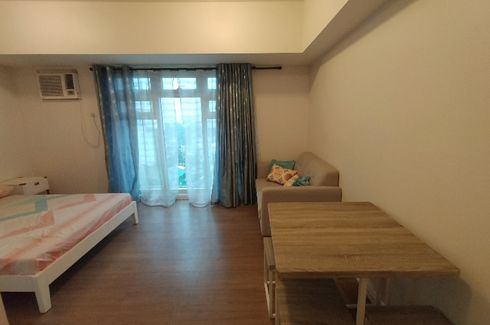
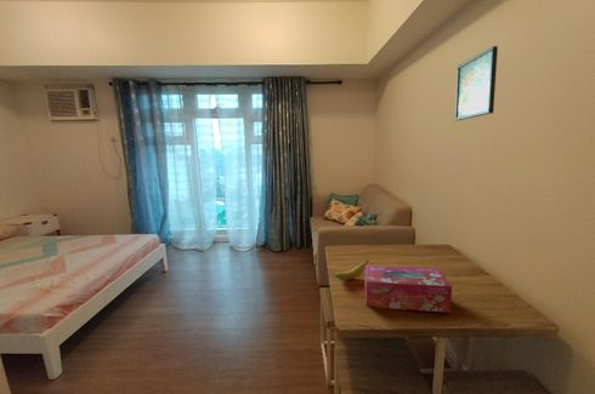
+ banana (352, 270)
+ tissue box (403, 286)
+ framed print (474, 87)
